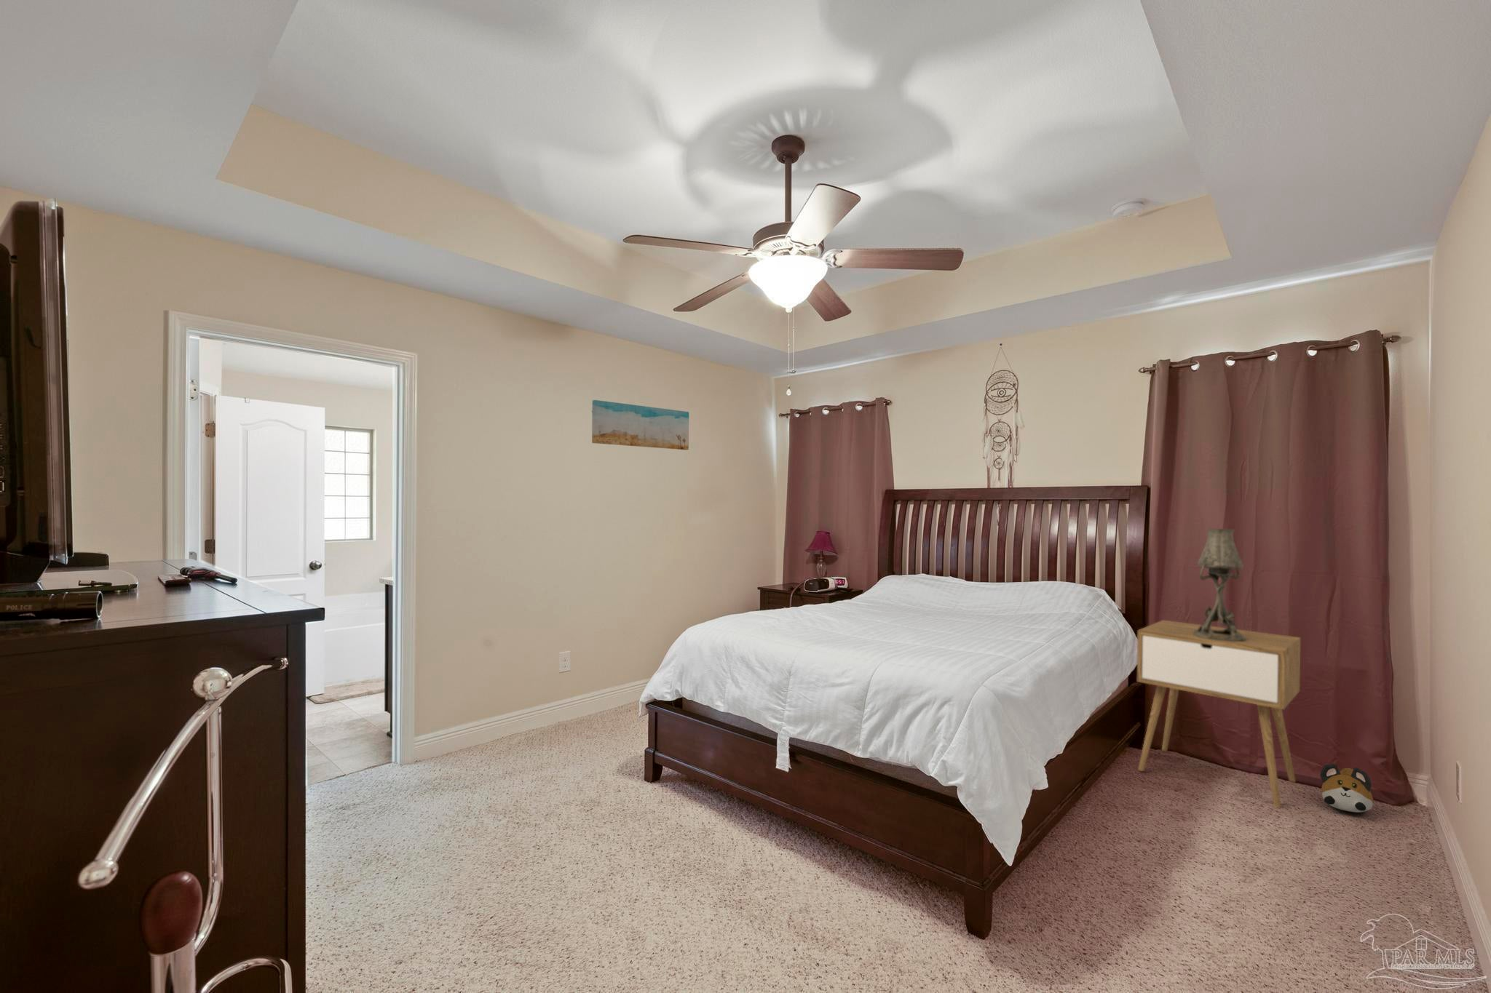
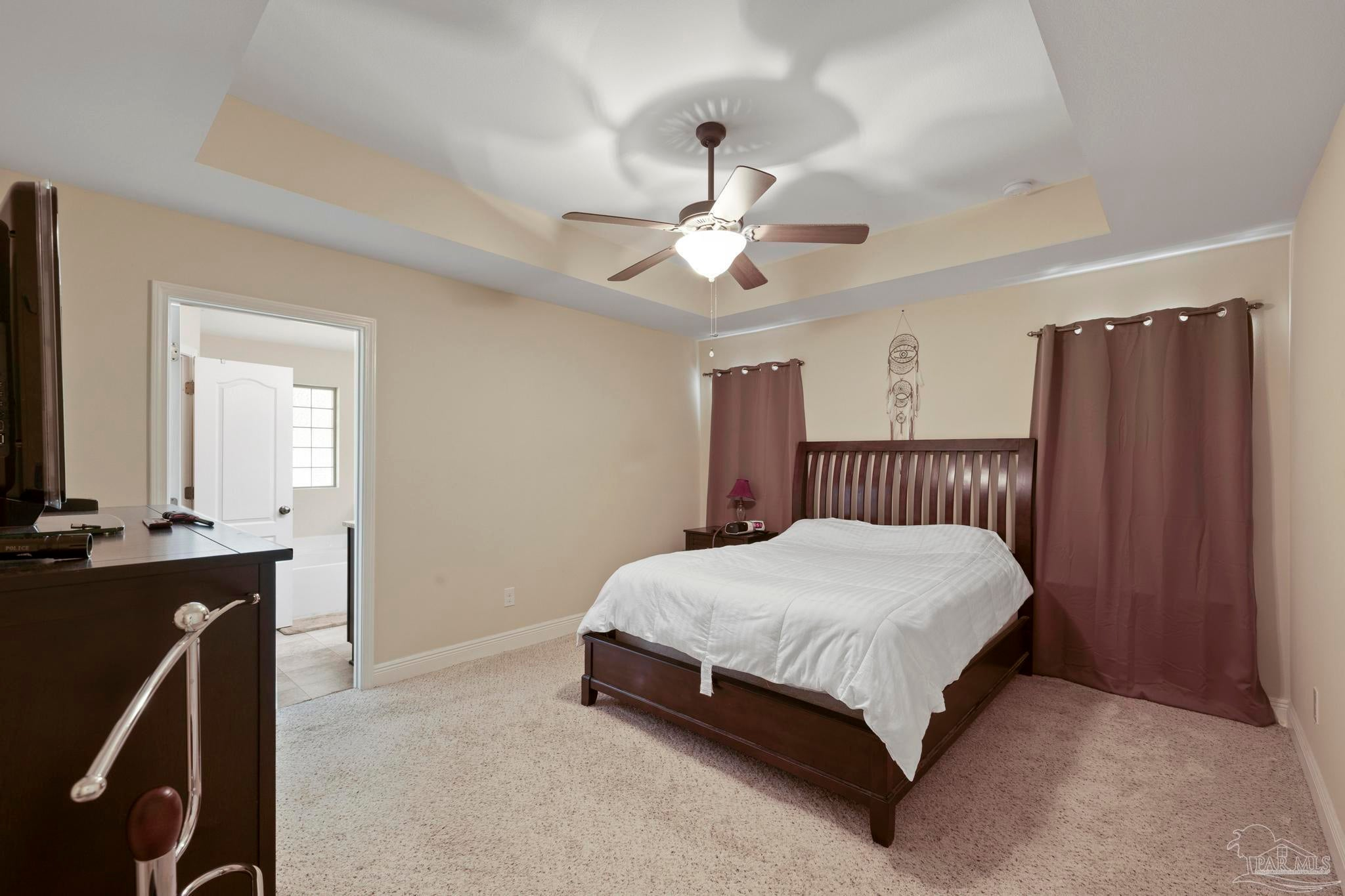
- wall art (642, 427)
- table lamp (1221, 582)
- plush toy (1347, 785)
- nightstand (1218, 697)
